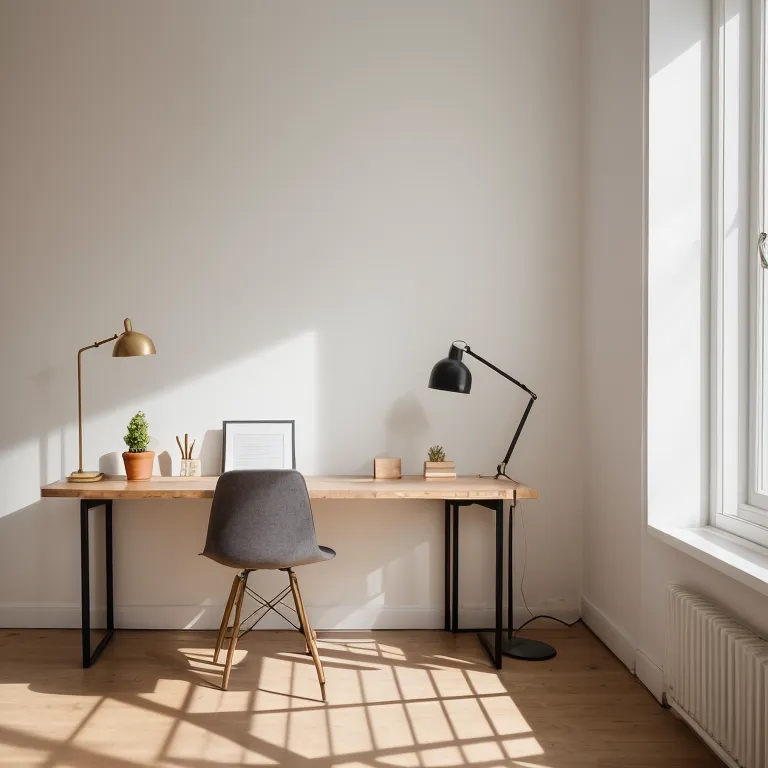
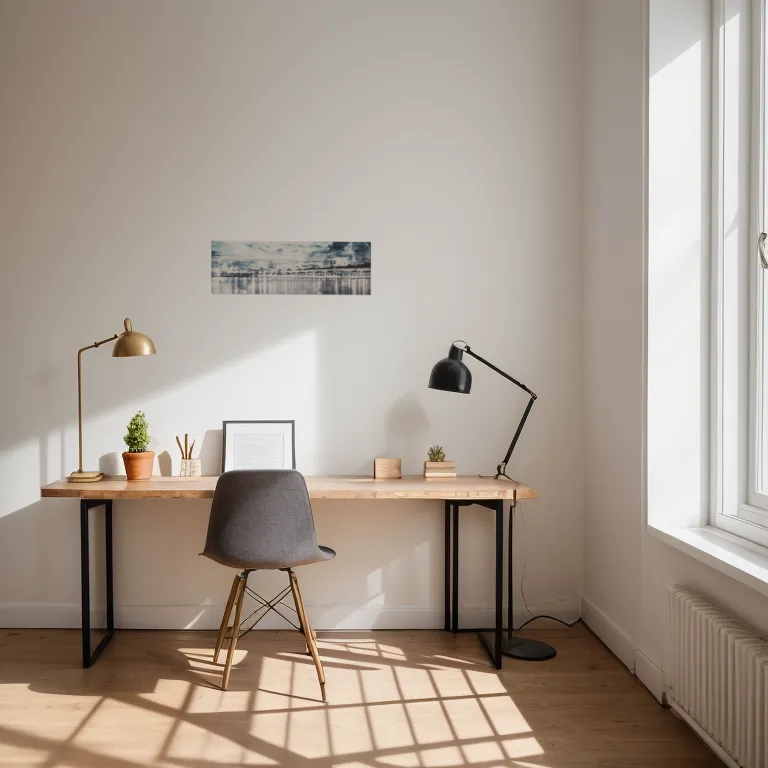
+ wall art (291, 268)
